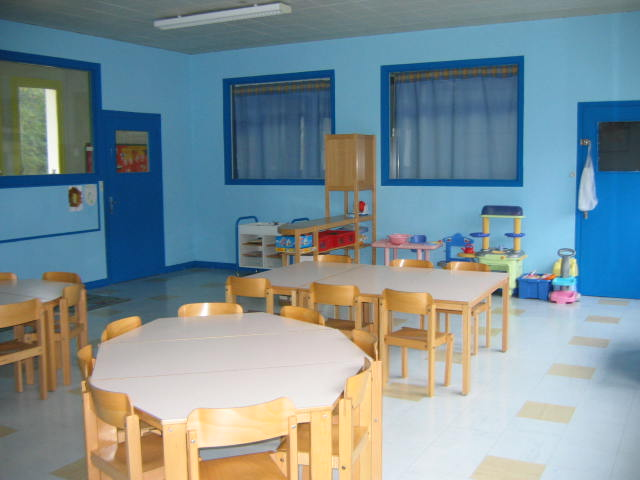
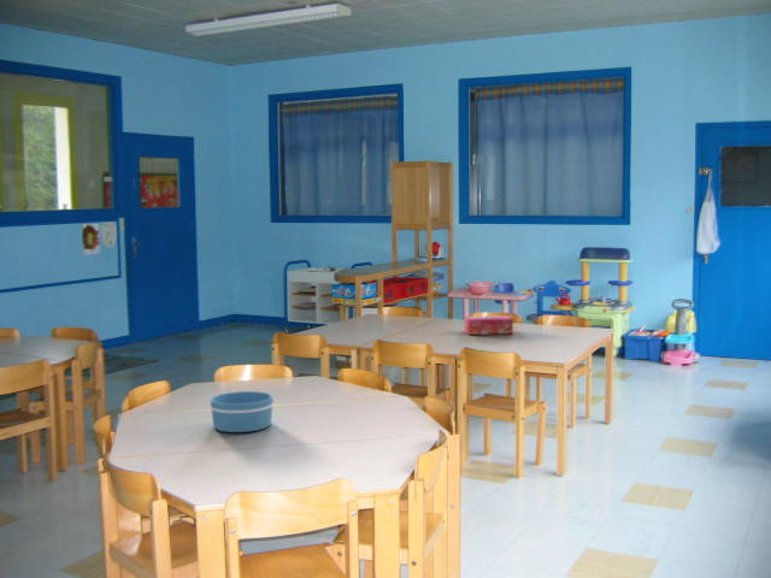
+ tissue box (488, 324)
+ bowl (242, 411)
